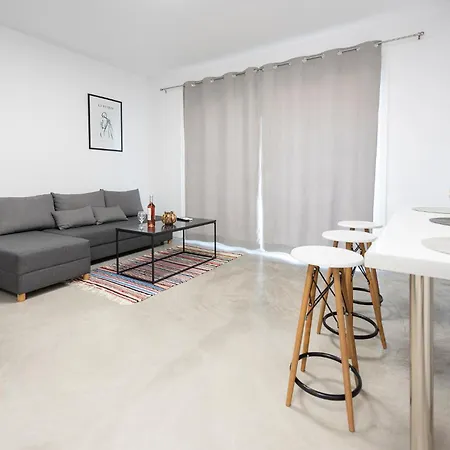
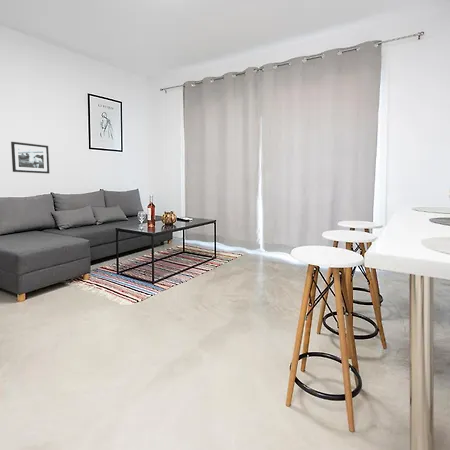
+ picture frame (31, 158)
